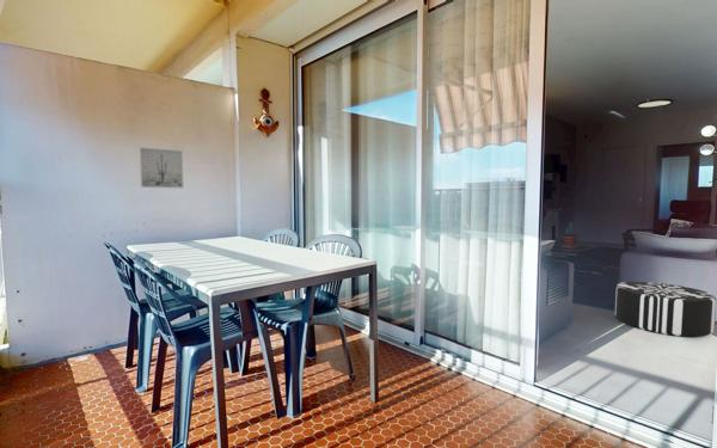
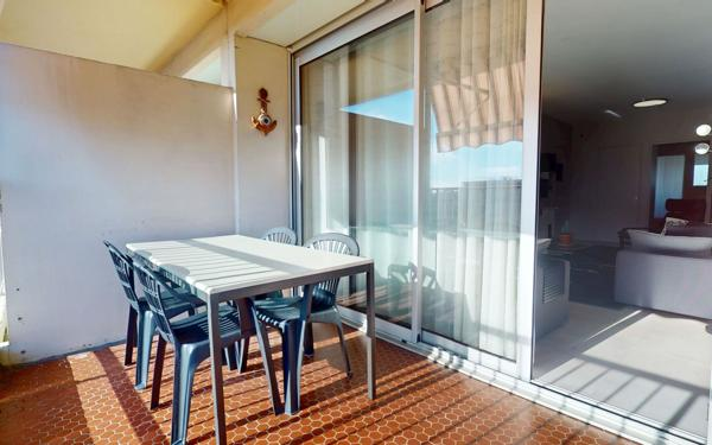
- pouf (662, 306)
- wall art (161, 168)
